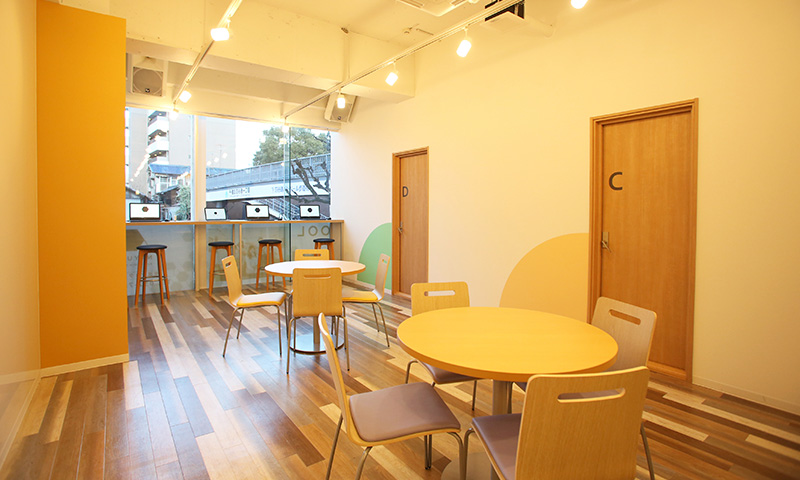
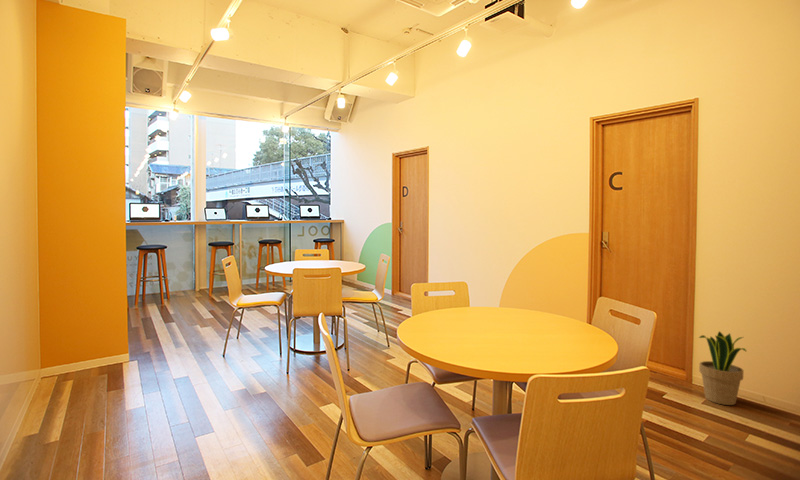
+ potted plant (722, 366)
